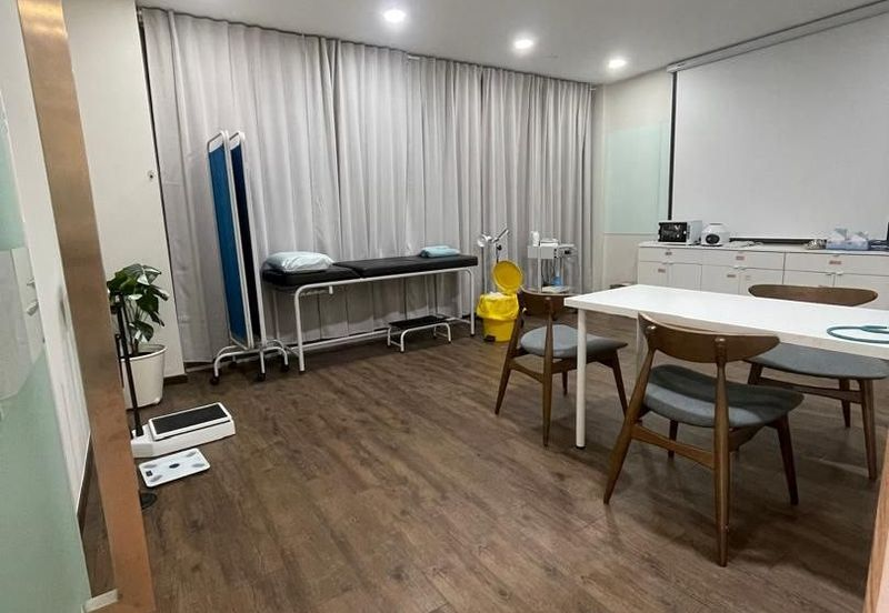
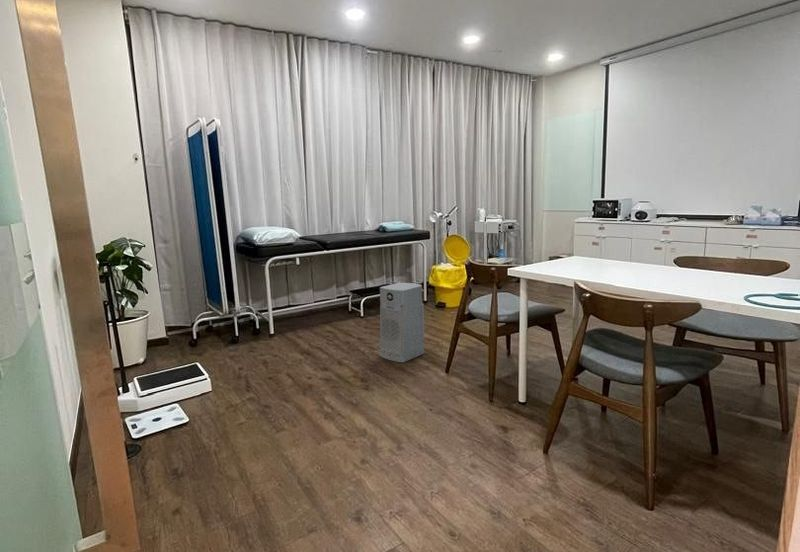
+ air purifier (402, 320)
